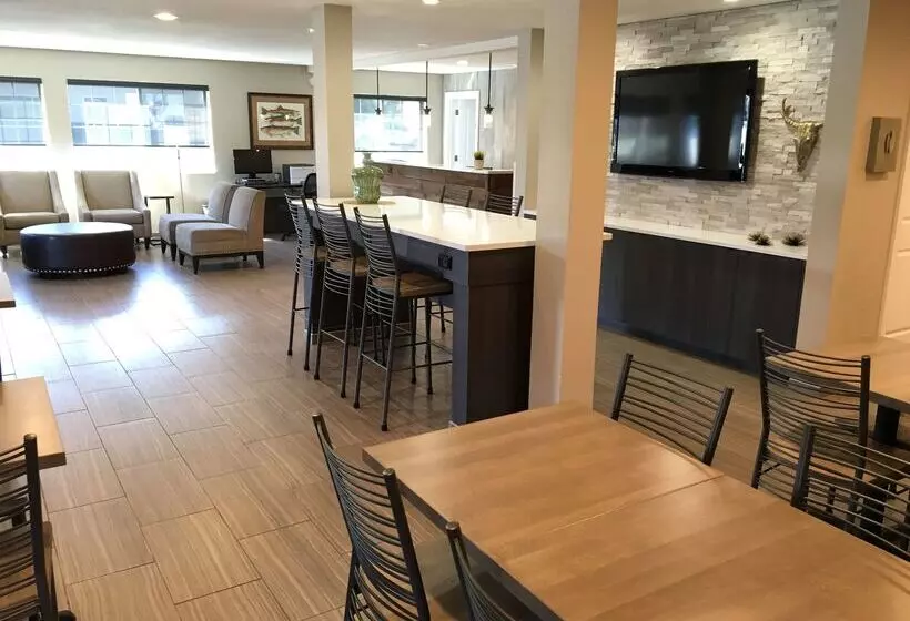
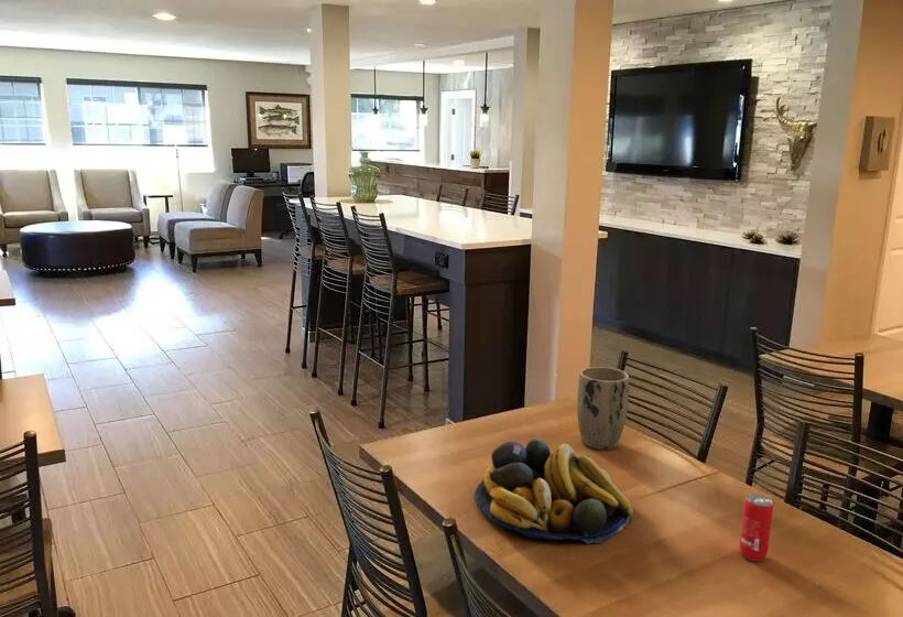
+ plant pot (601, 408)
+ fruit bowl (552, 476)
+ beverage can (755, 528)
